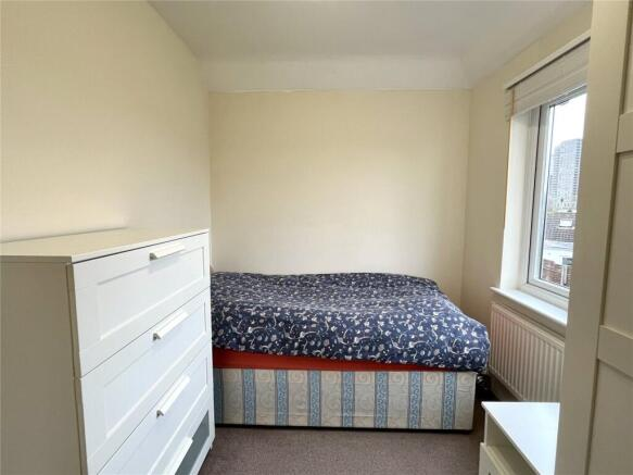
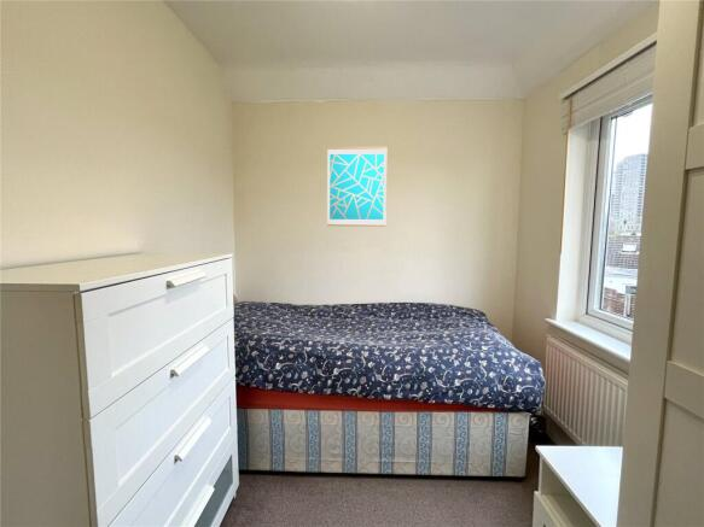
+ wall art (356, 187)
